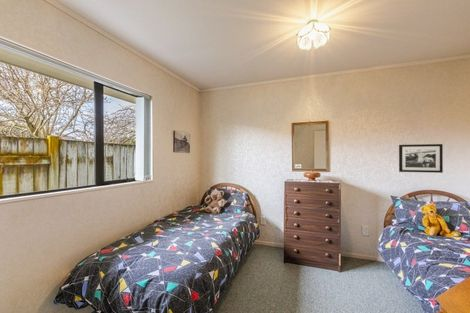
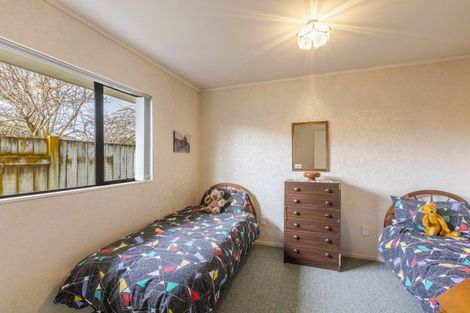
- picture frame (420, 158)
